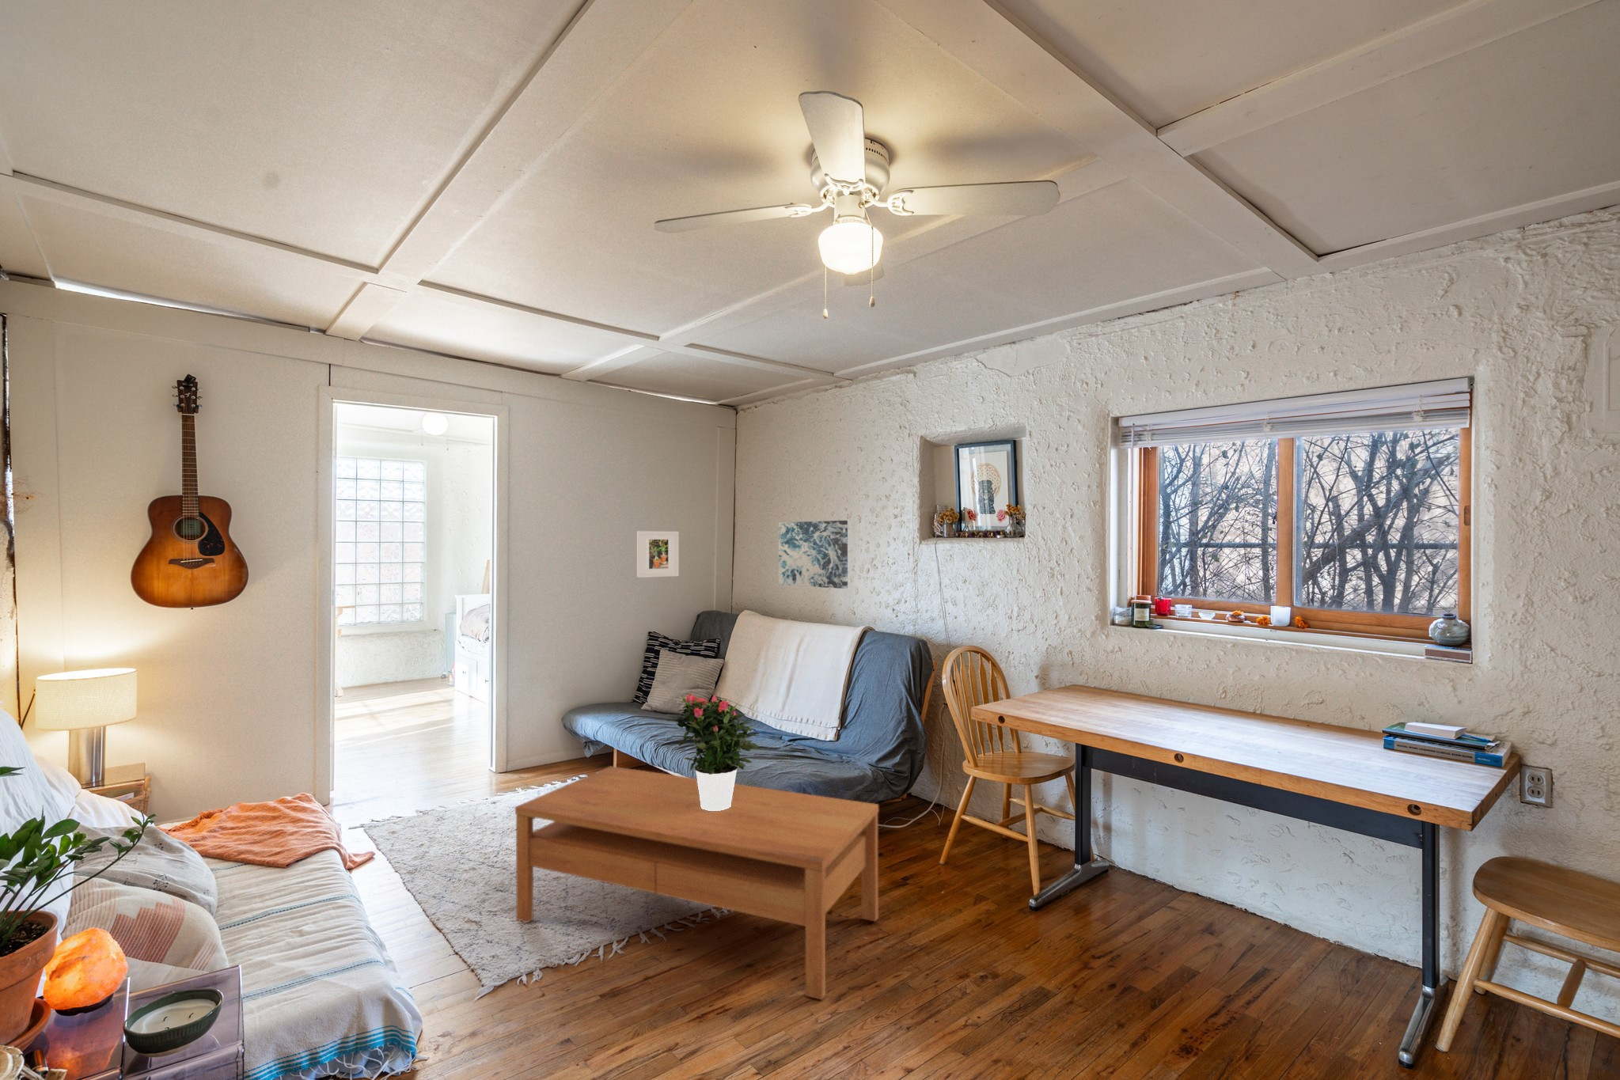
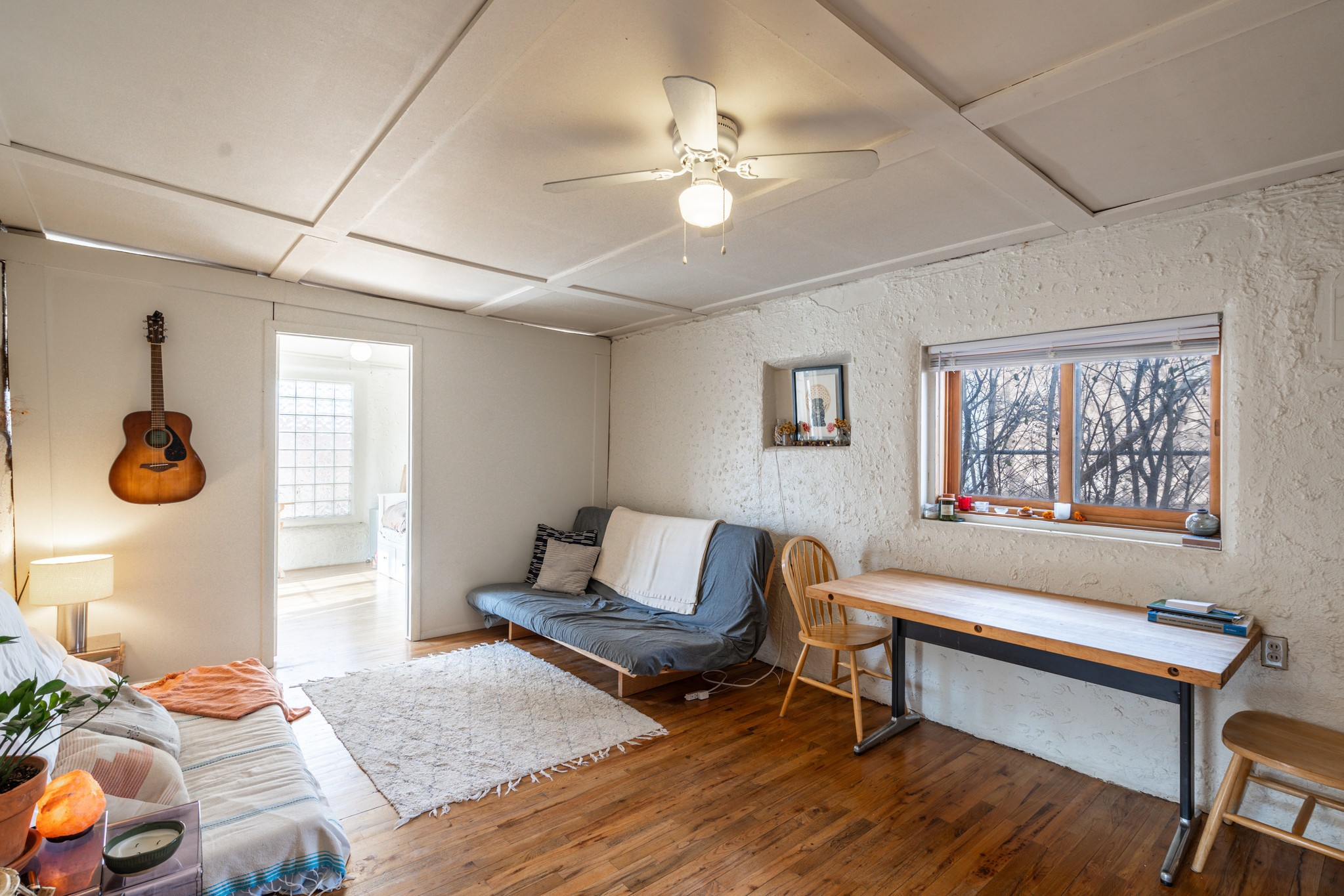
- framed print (658, 553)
- coffee table (697, 862)
- potted flower (714, 750)
- wall art (811, 553)
